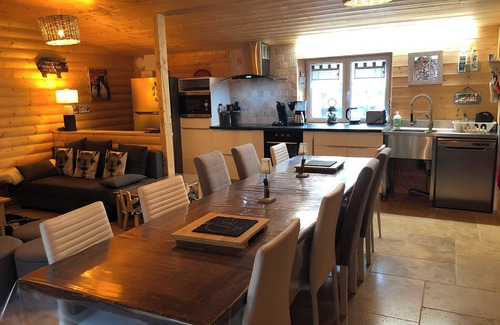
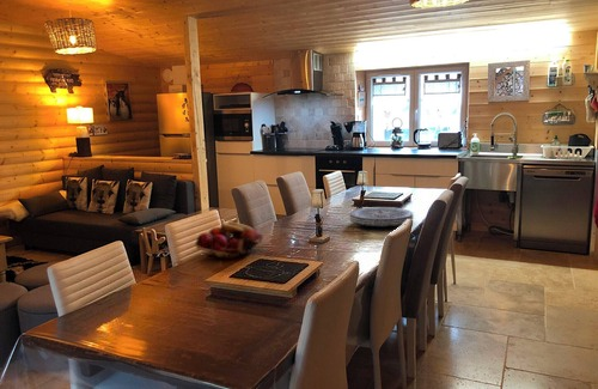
+ fruit basket (228, 238)
+ placemat (380, 217)
